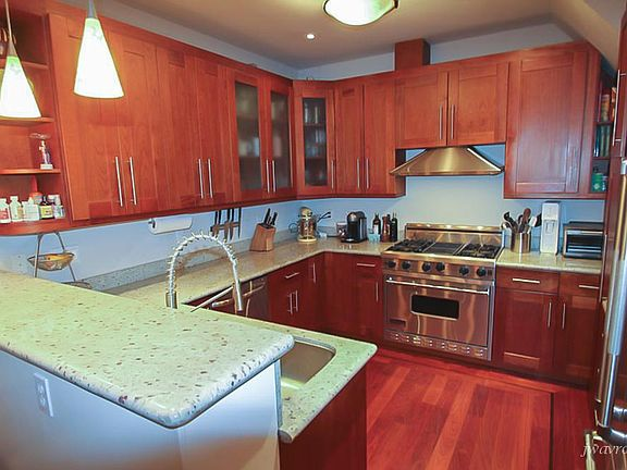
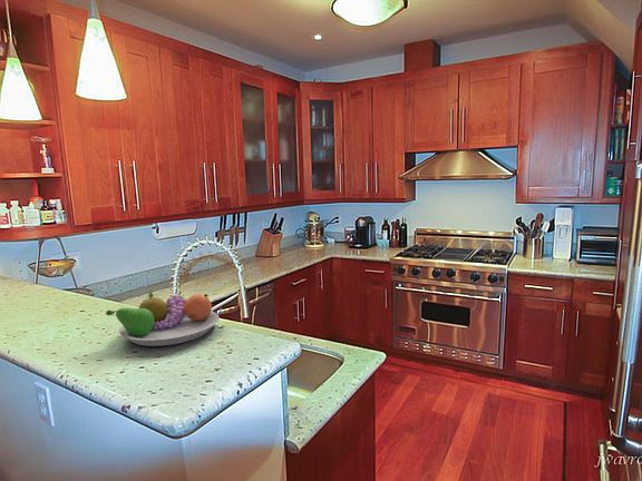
+ fruit bowl (166, 313)
